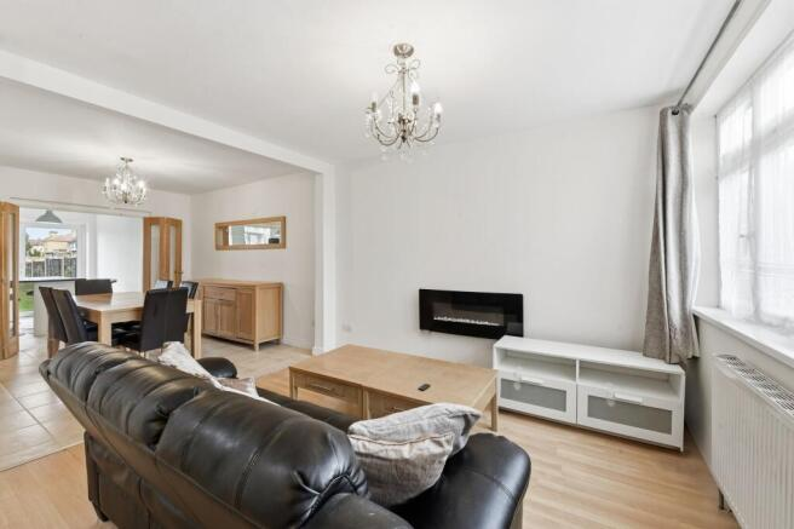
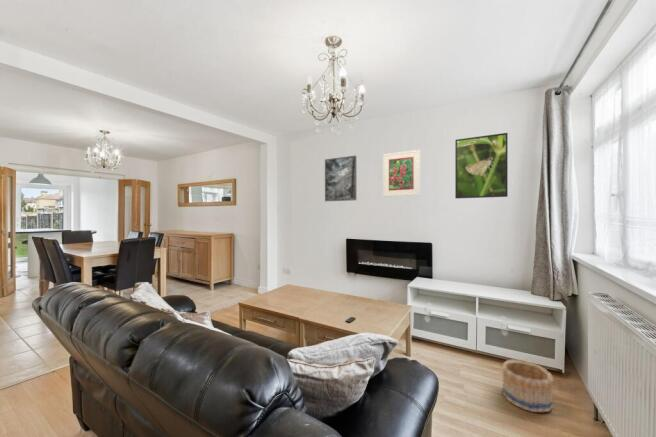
+ basket (526, 384)
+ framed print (480, 167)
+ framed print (401, 174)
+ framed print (340, 179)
